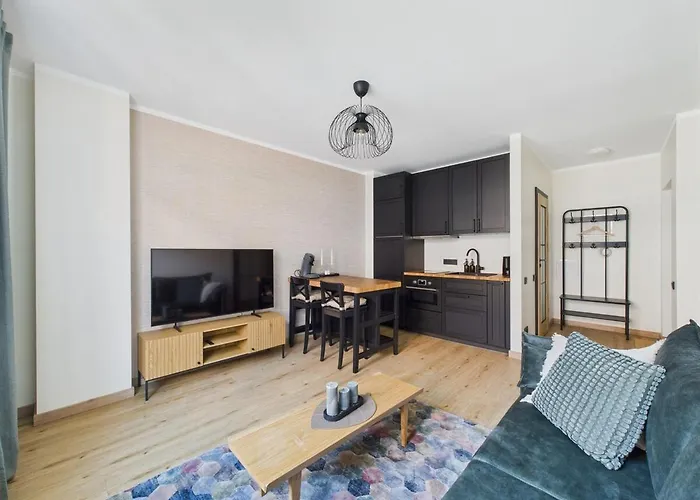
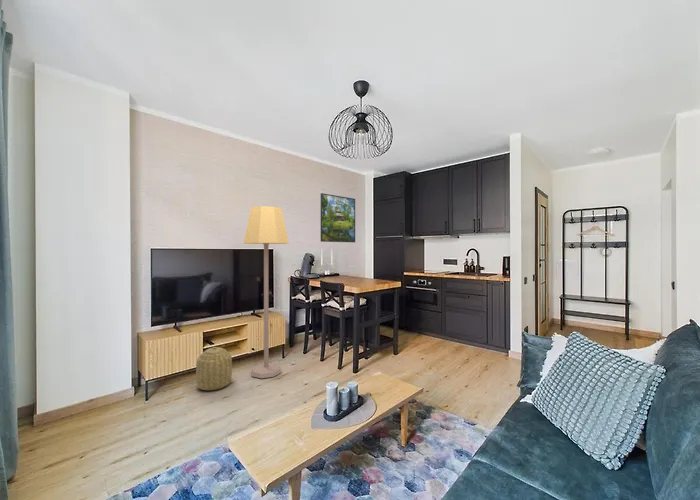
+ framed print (338, 219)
+ lamp (266, 290)
+ basket (214, 366)
